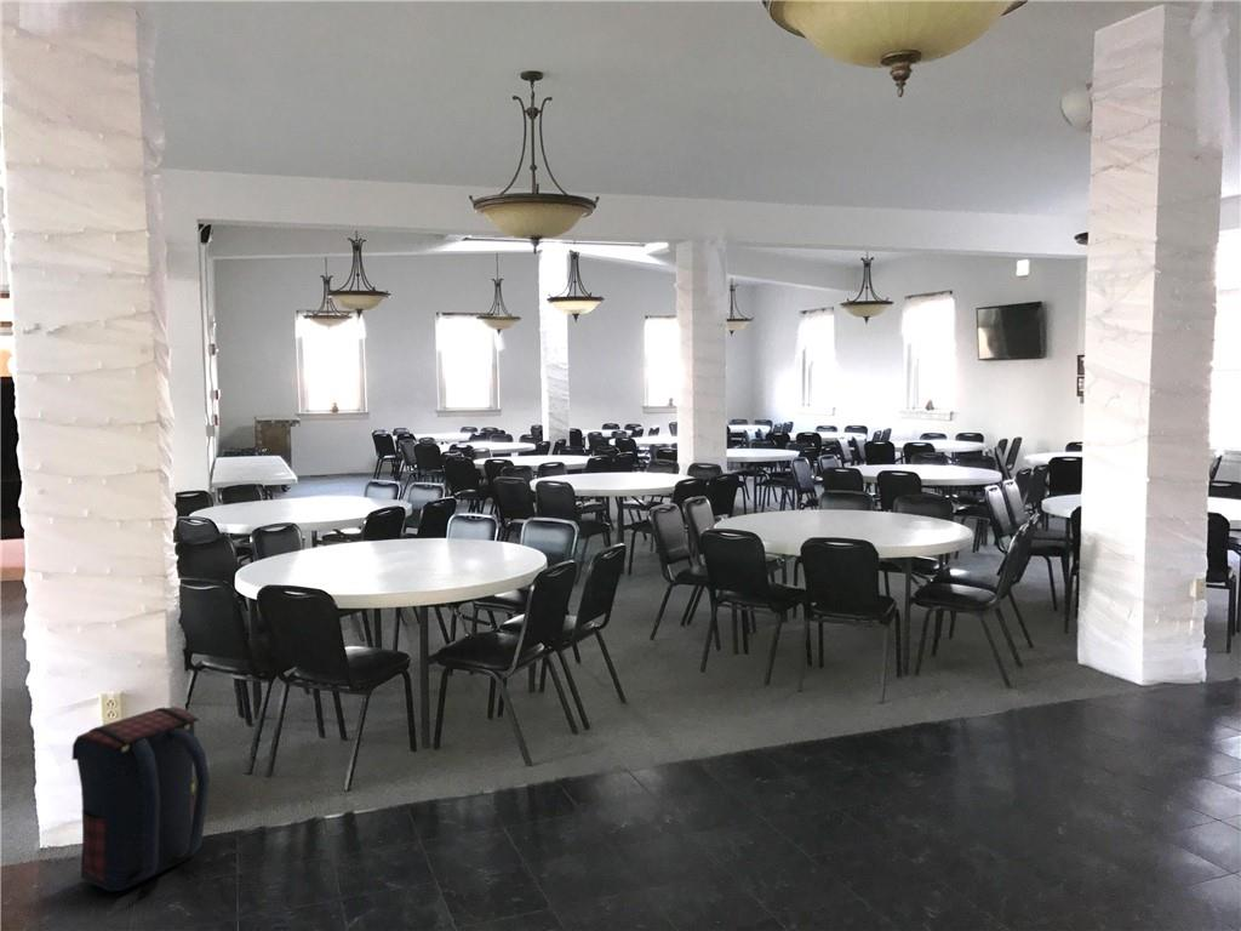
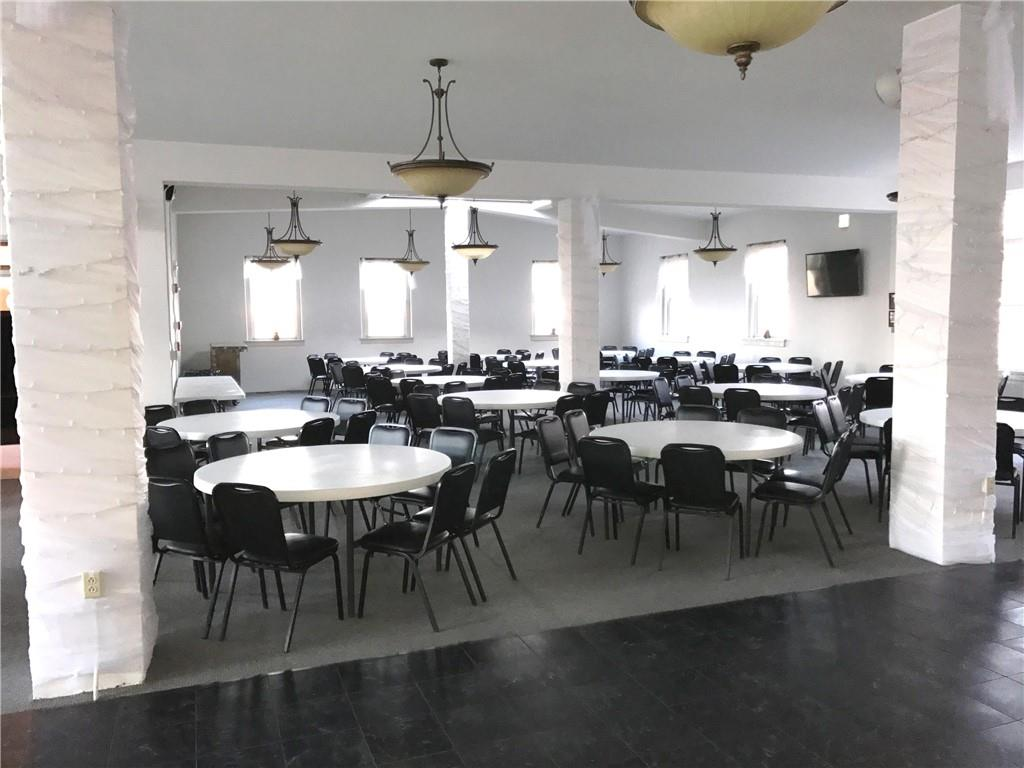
- satchel (151, 795)
